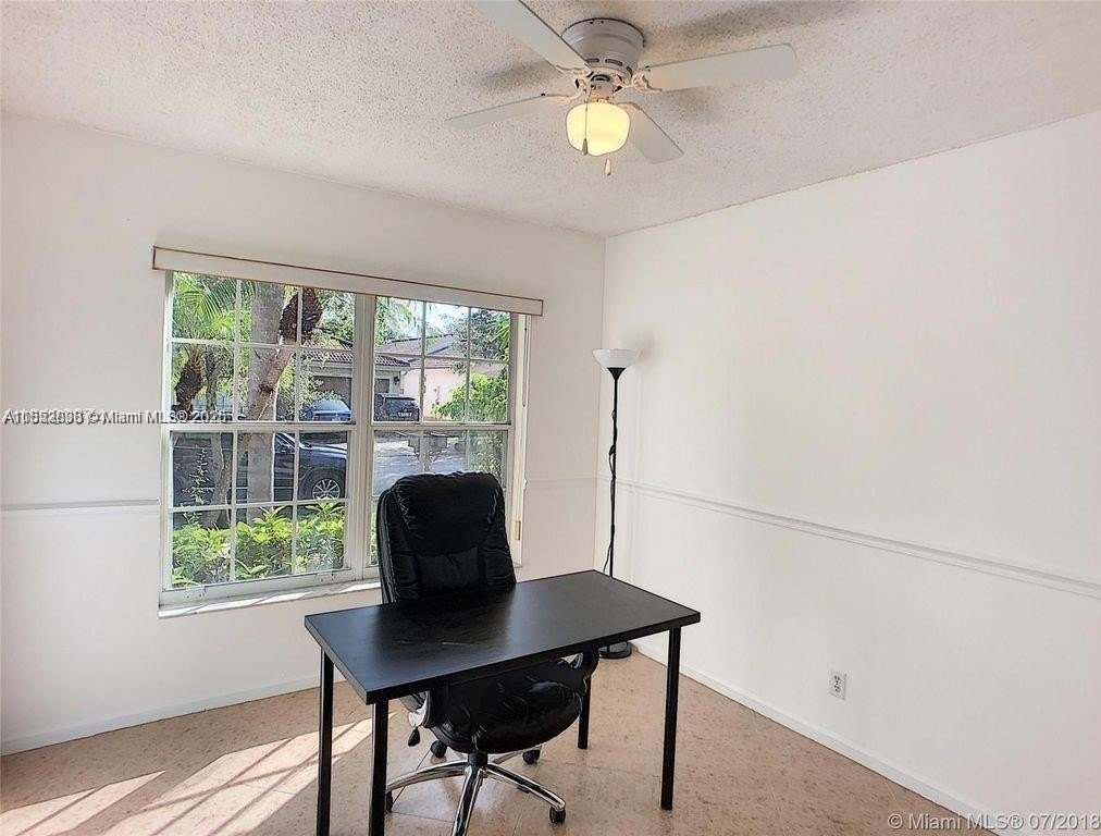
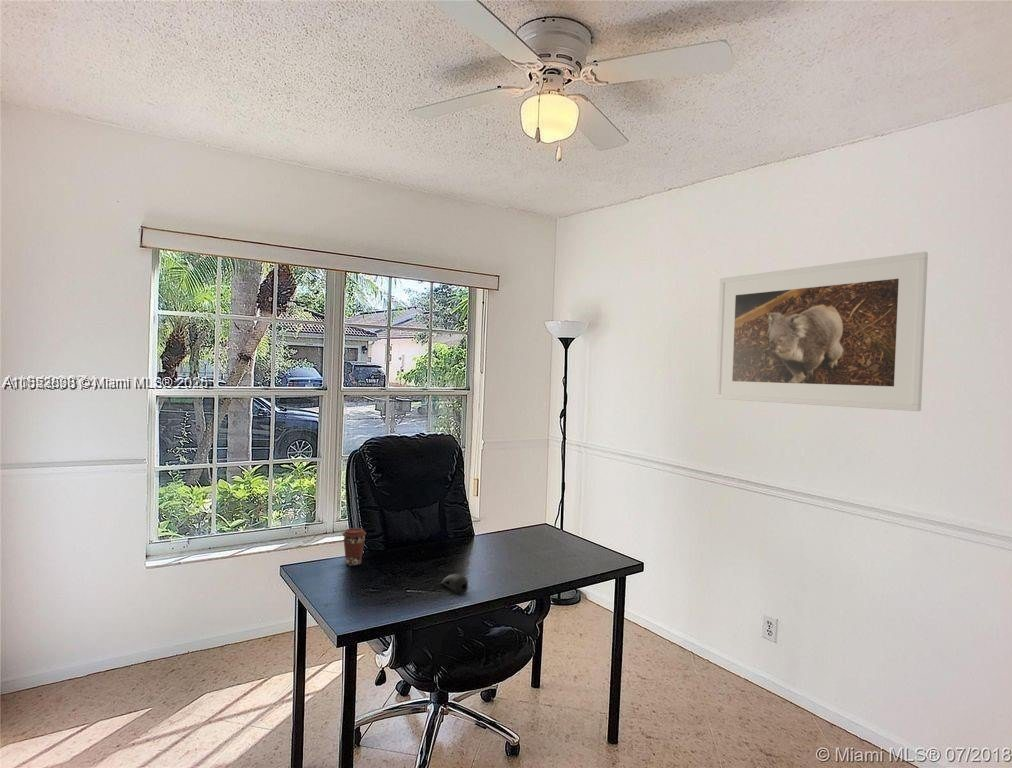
+ computer mouse (453, 580)
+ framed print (806, 335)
+ coffee cup (353, 546)
